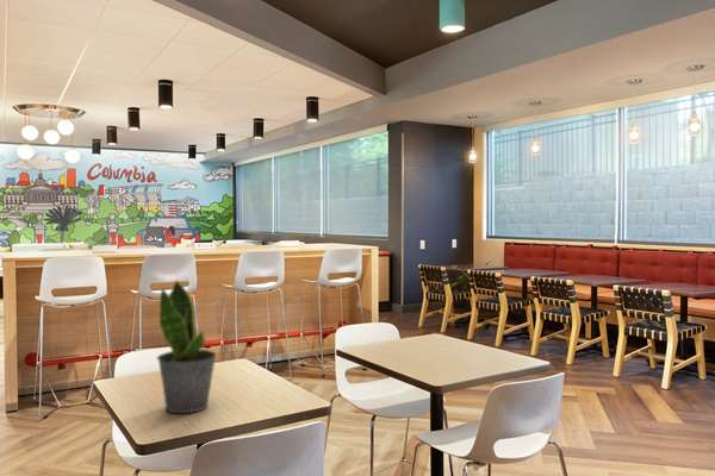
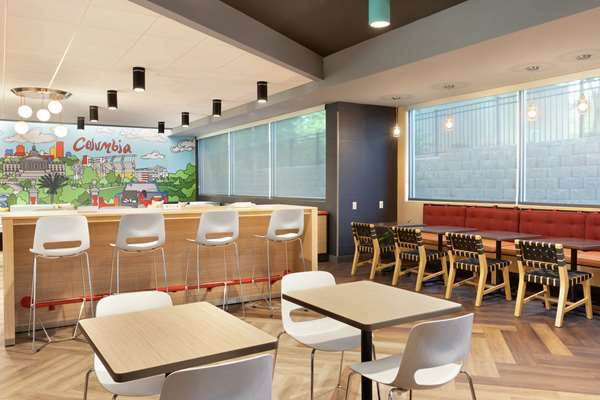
- potted plant (186, 344)
